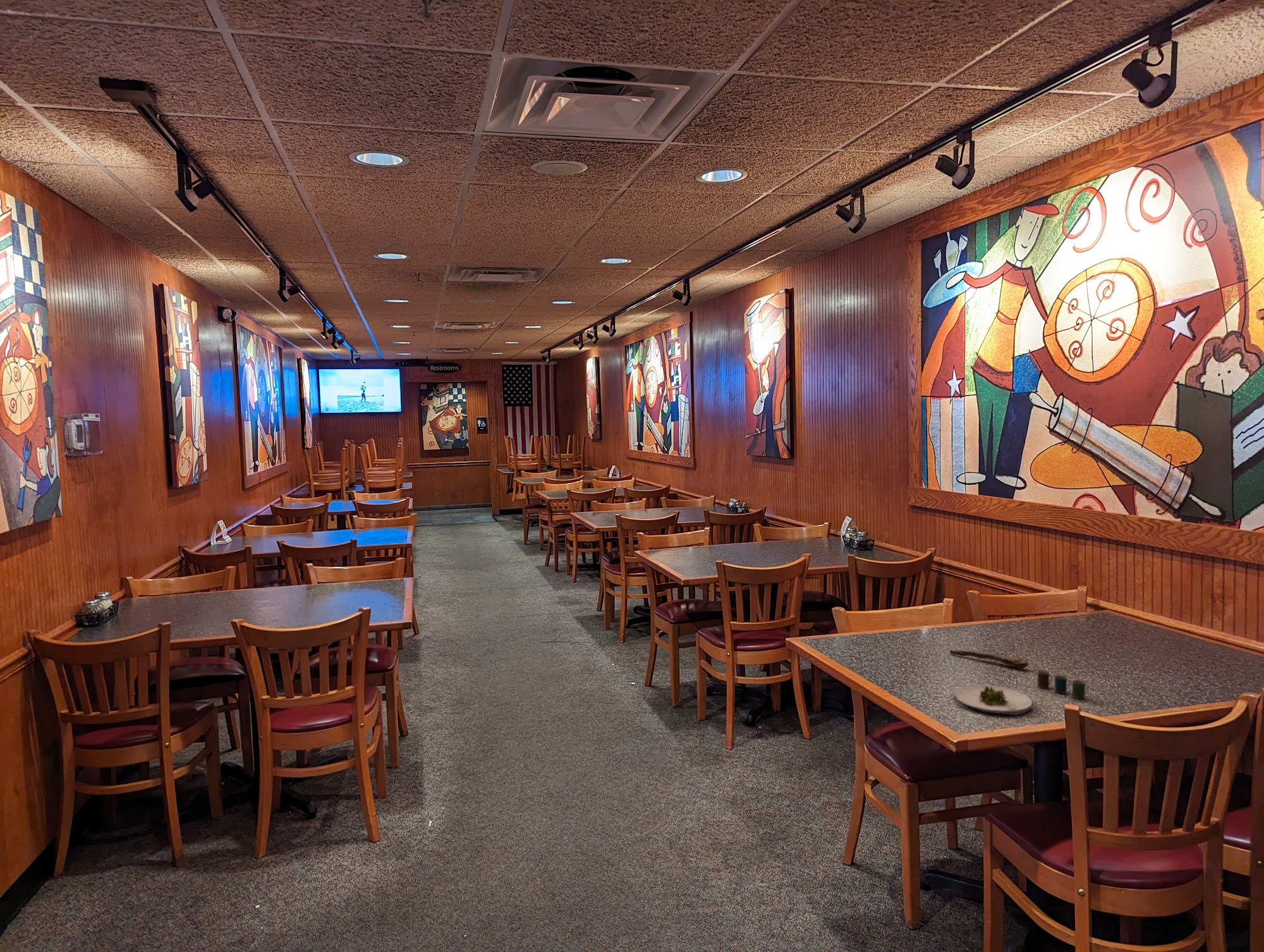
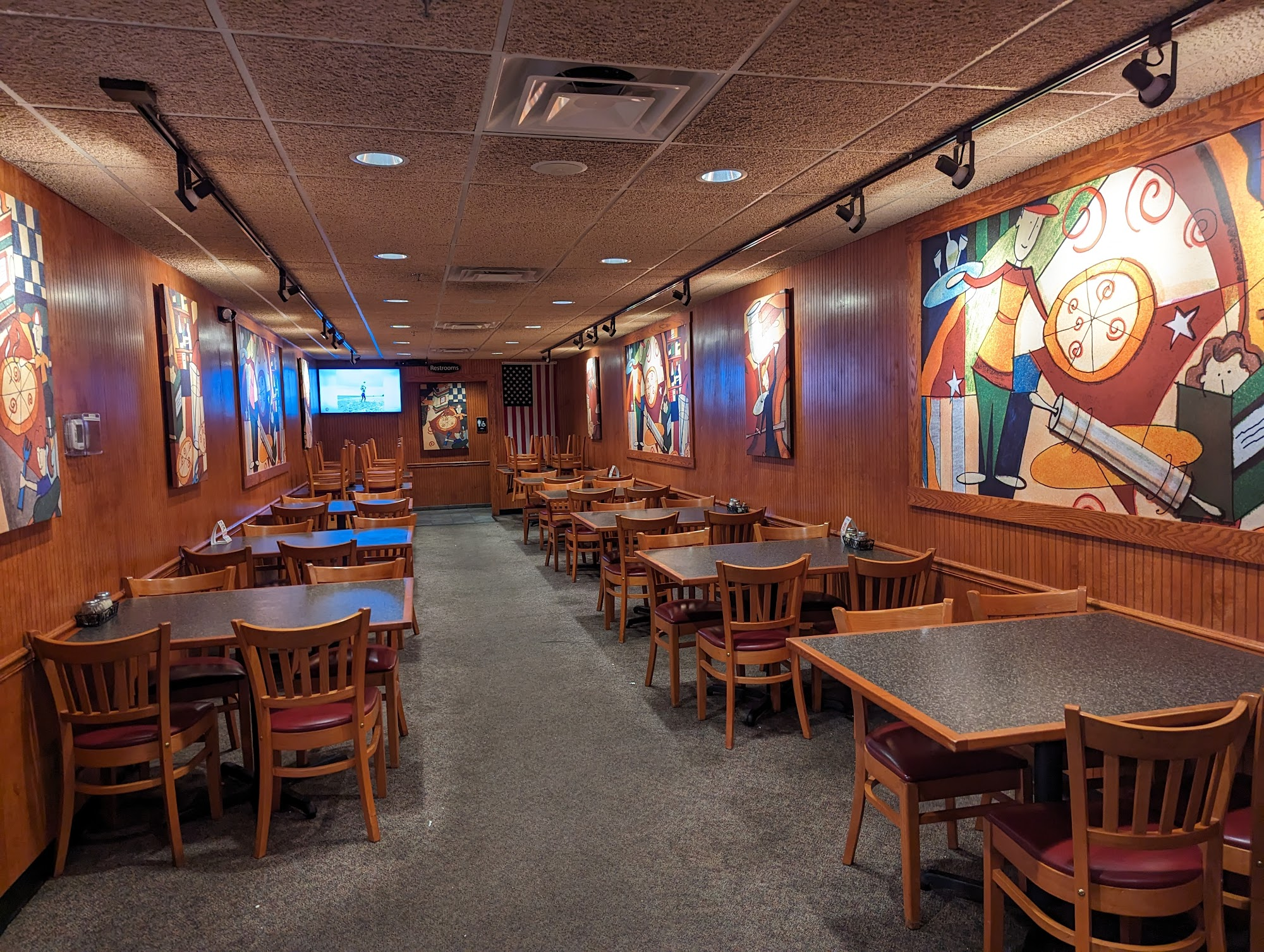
- cup (1062, 680)
- salad plate (993, 695)
- spoon (988, 656)
